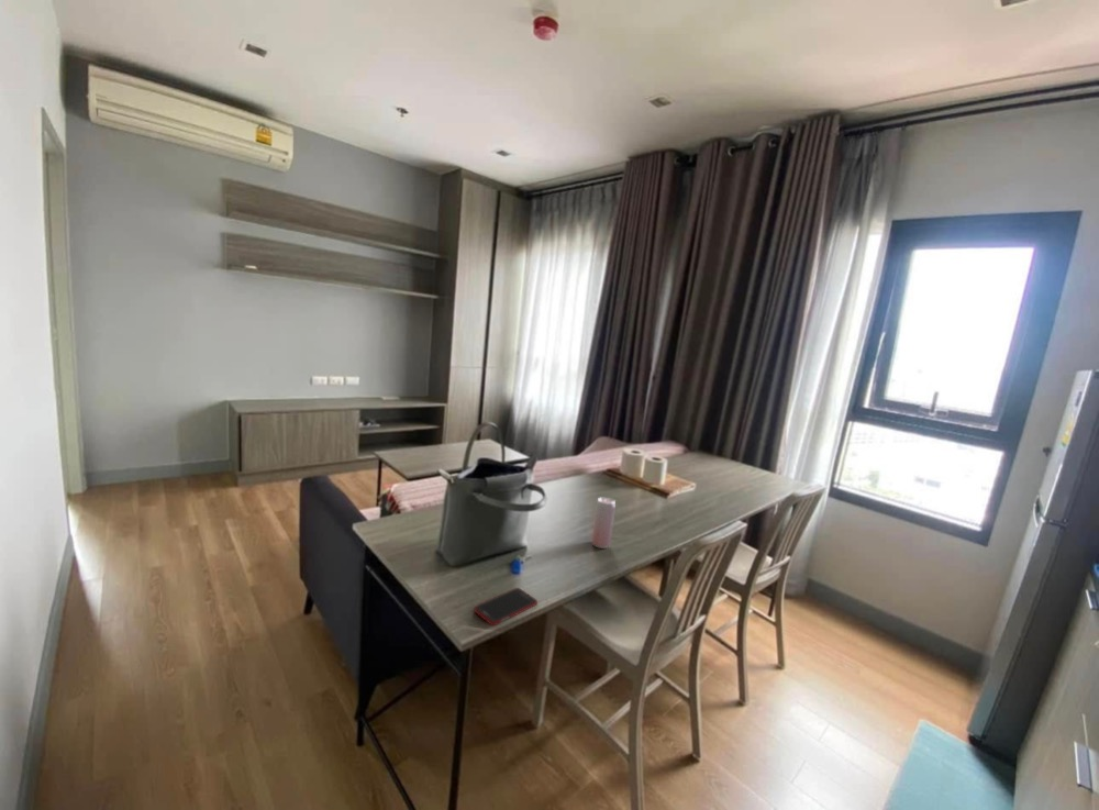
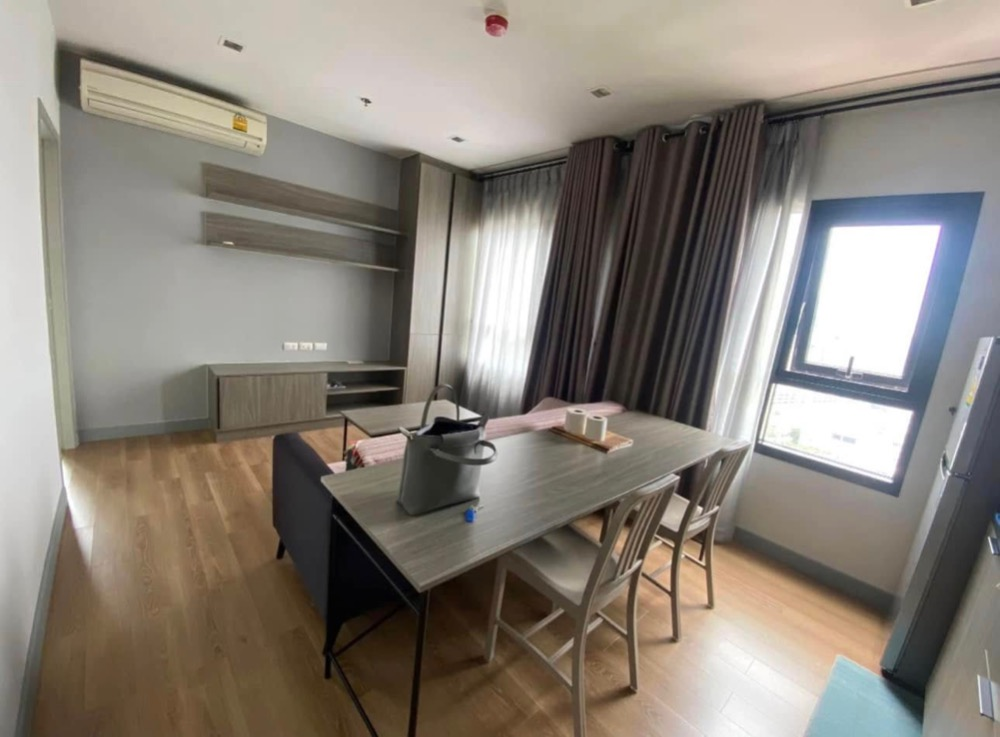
- beverage can (603, 522)
- cell phone (506, 606)
